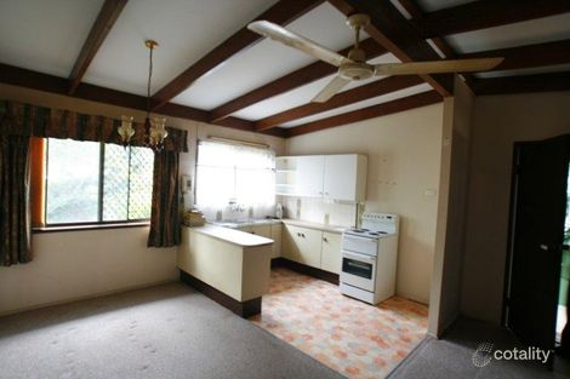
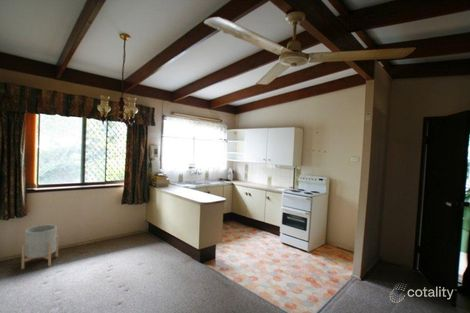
+ planter (41, 245)
